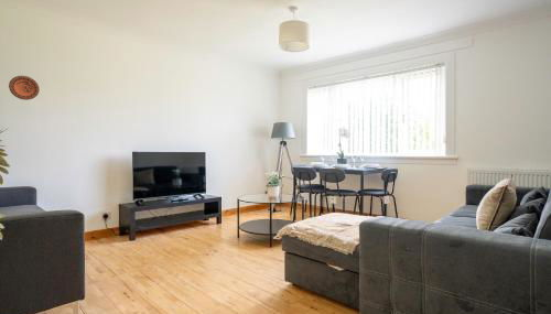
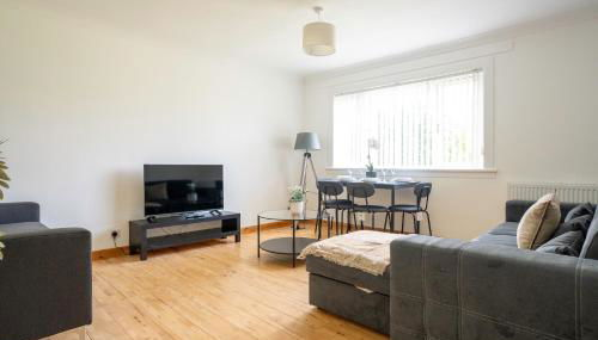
- decorative plate (24, 87)
